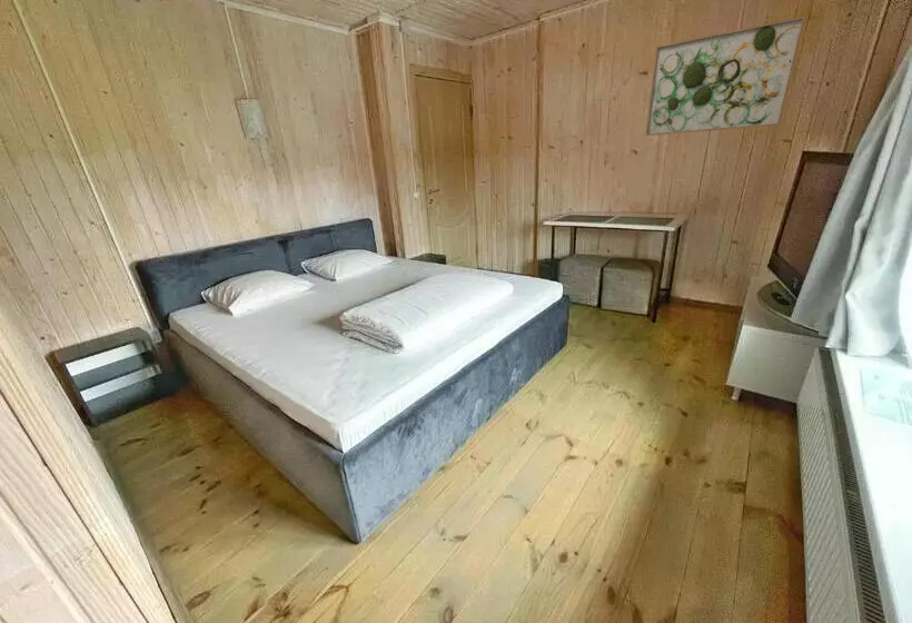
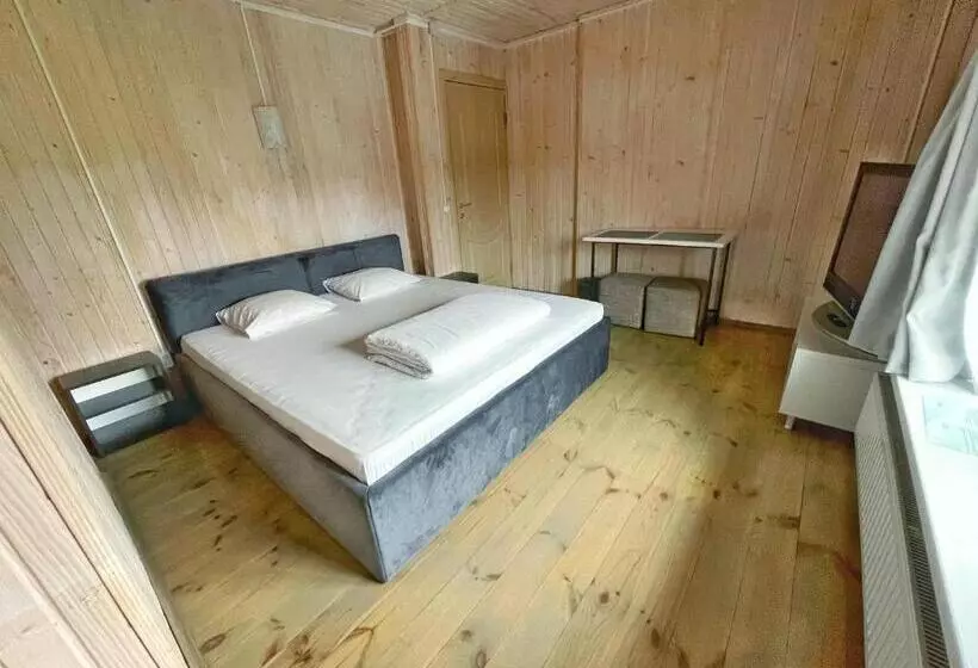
- wall art (714, 83)
